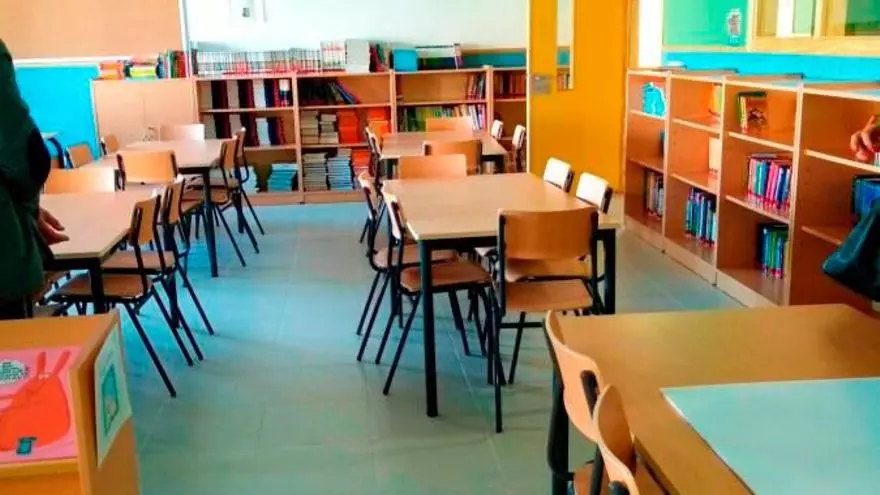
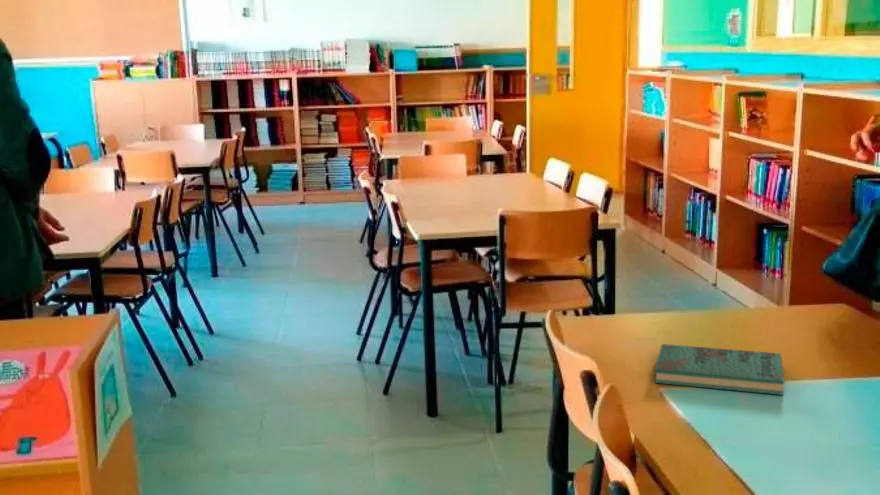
+ book (718, 367)
